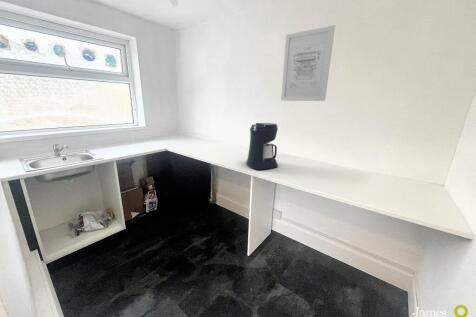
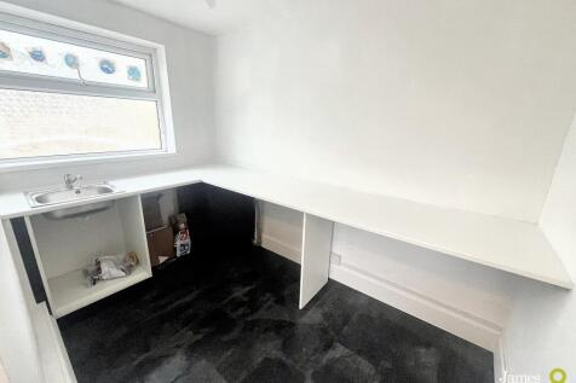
- coffee maker (262, 144)
- wall art (305, 67)
